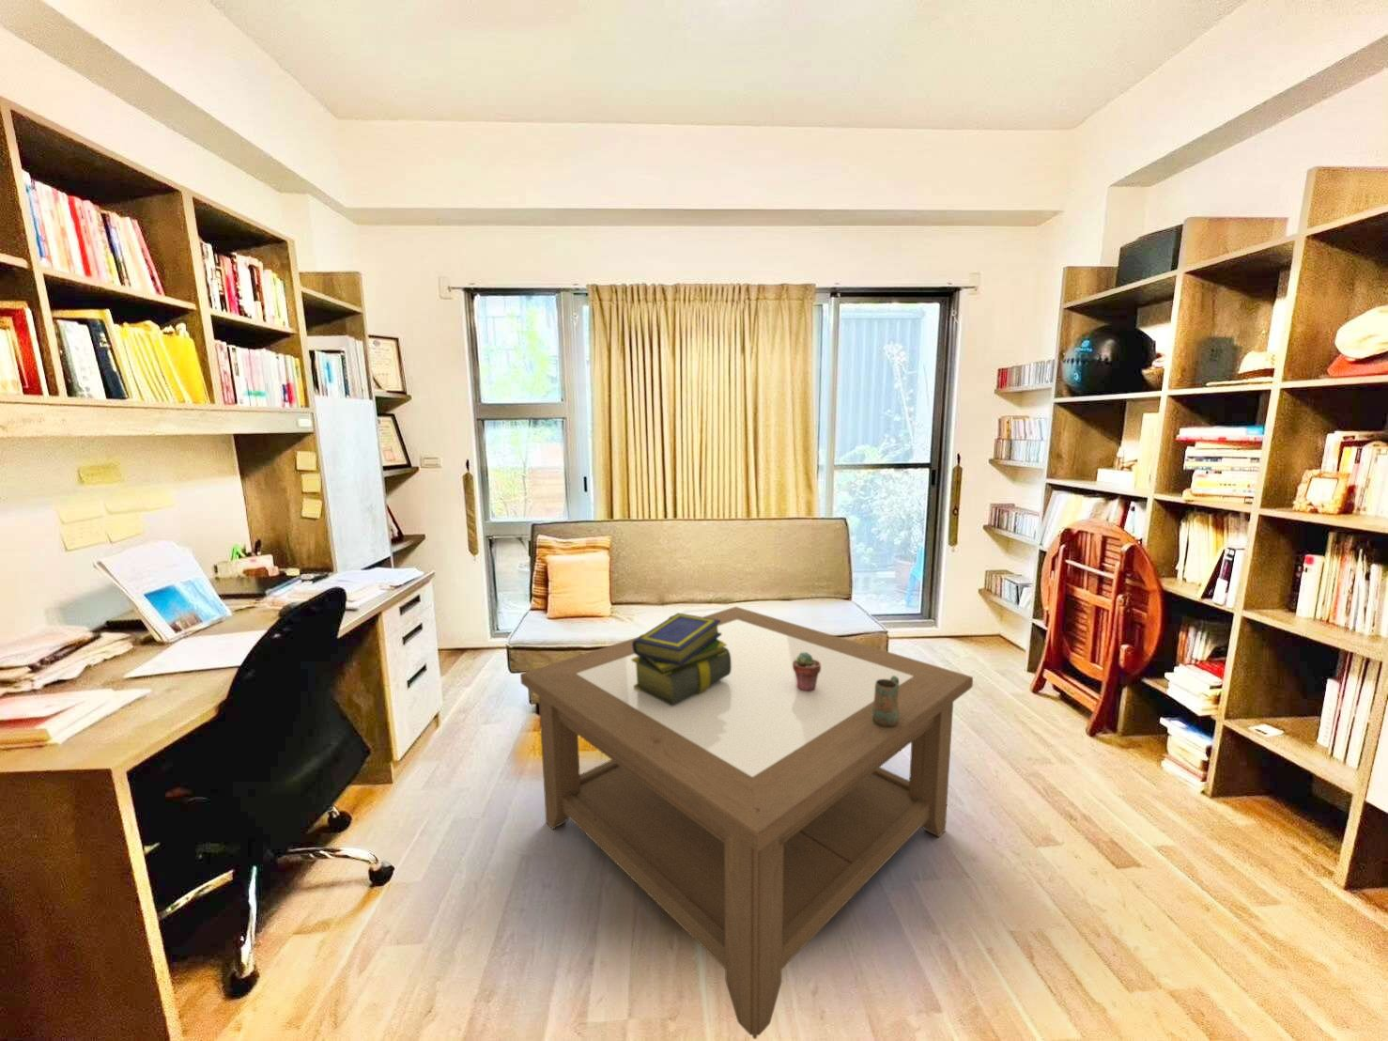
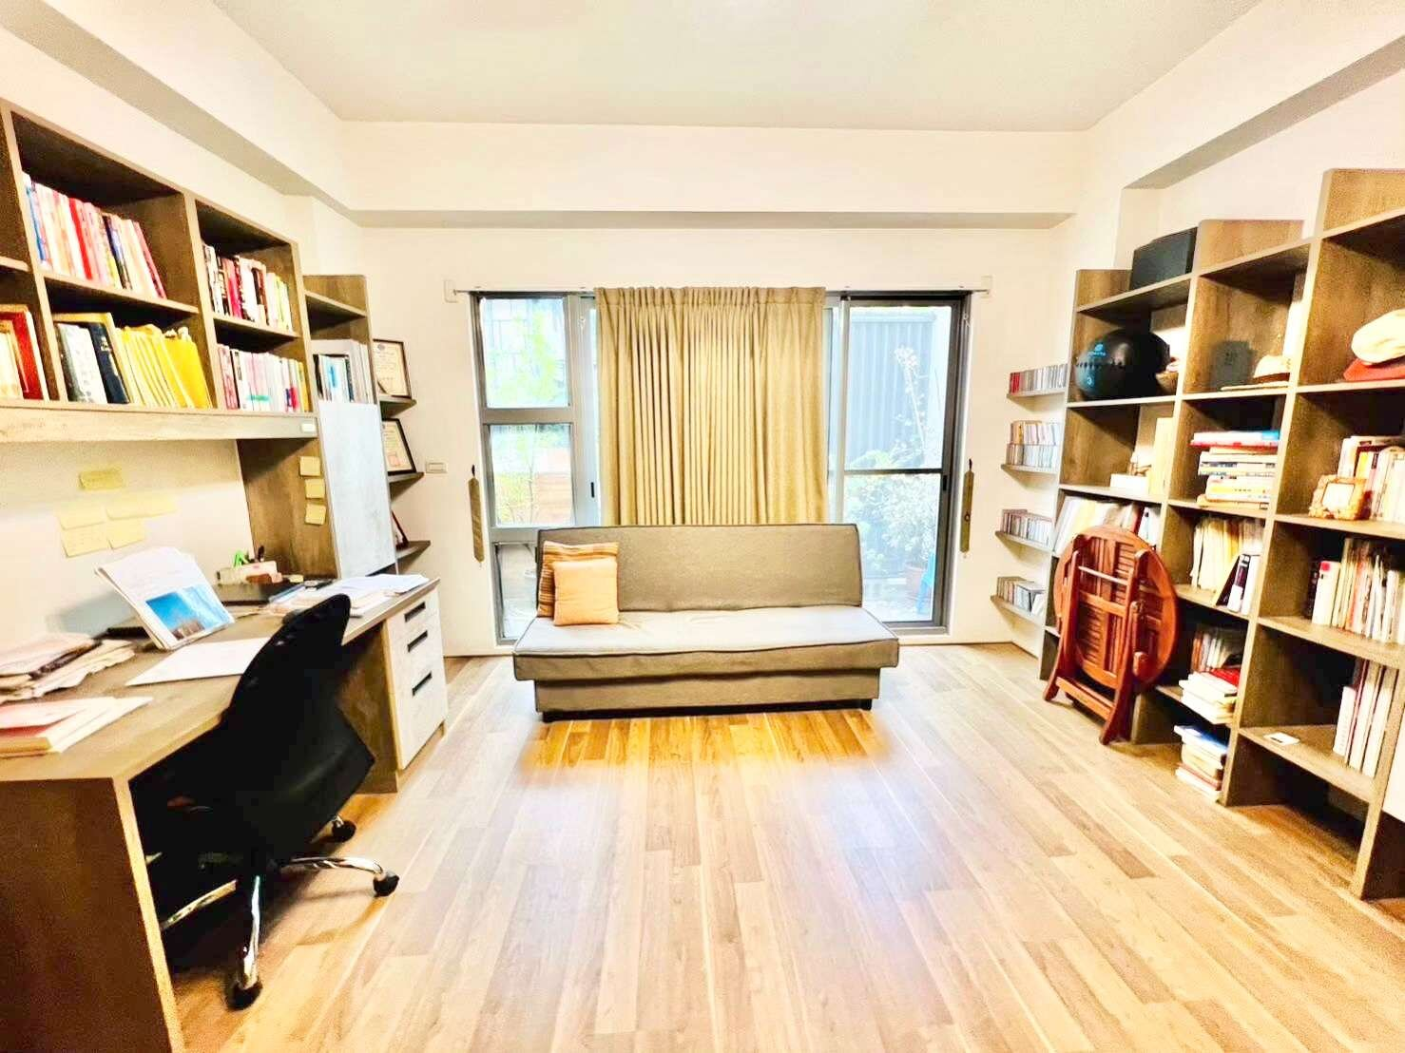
- stack of books (681, 655)
- mug (889, 699)
- potted succulent (805, 669)
- coffee table (742, 751)
